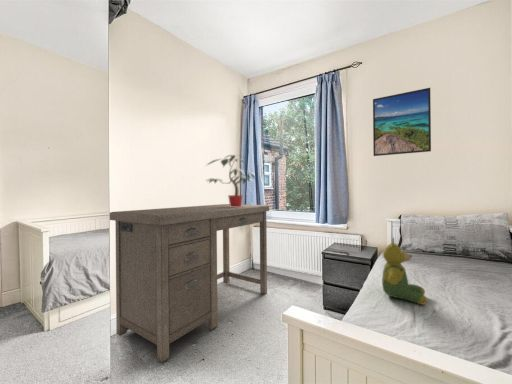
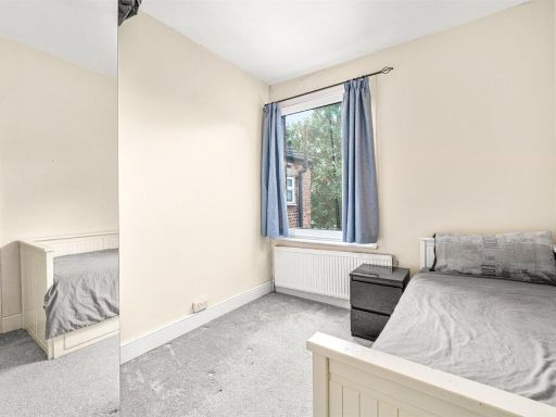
- teddy bear (403, 268)
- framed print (400, 123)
- potted plant (232, 180)
- desk (203, 259)
